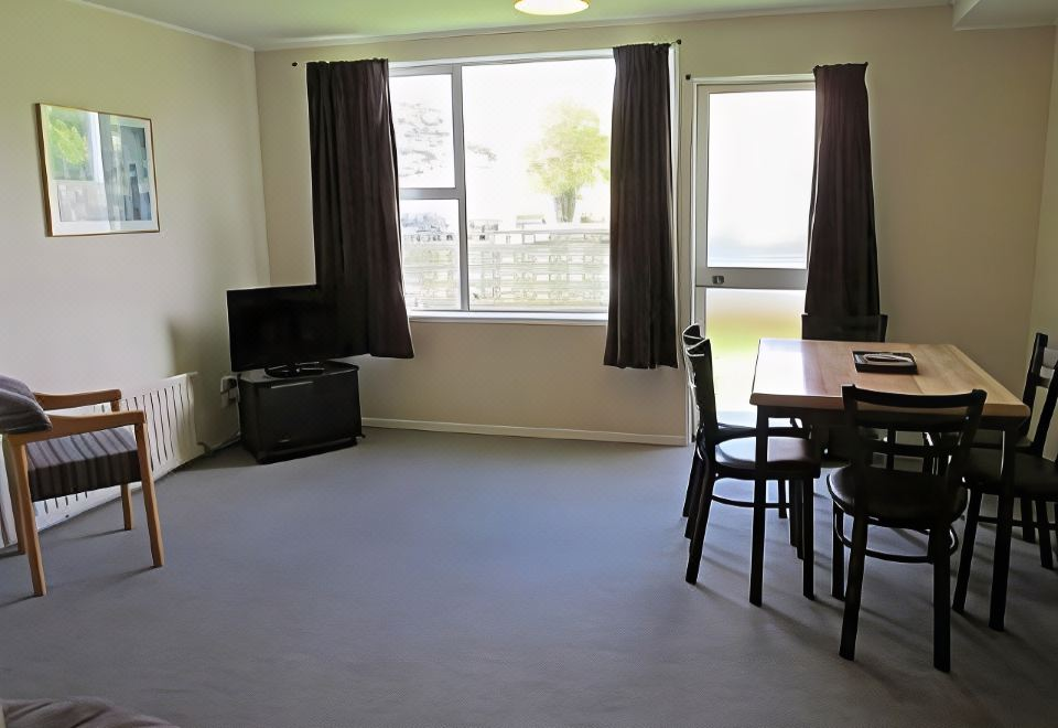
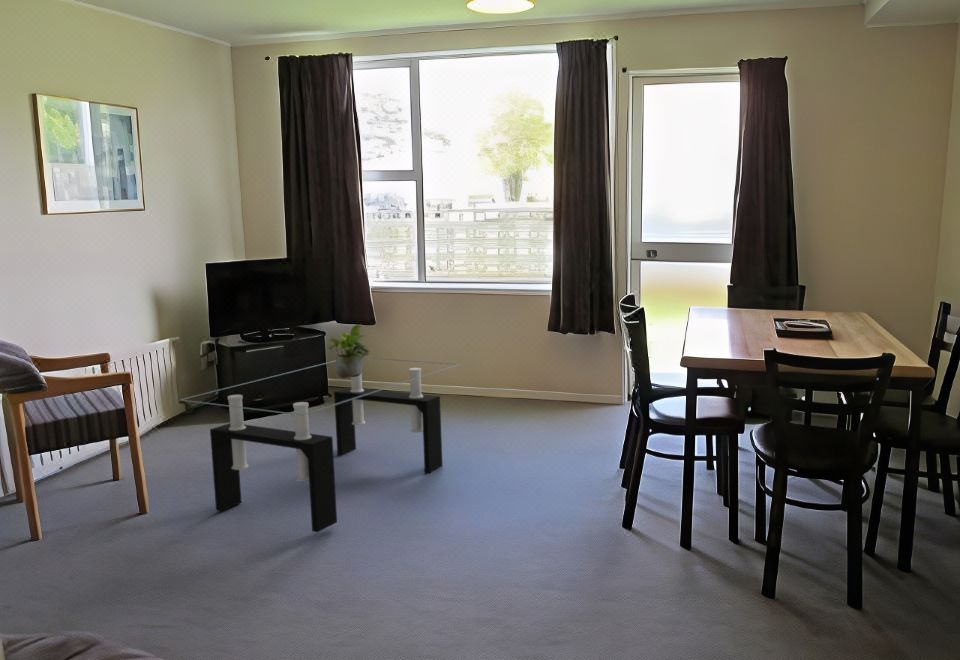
+ coffee table (336, 434)
+ potted plant (351, 352)
